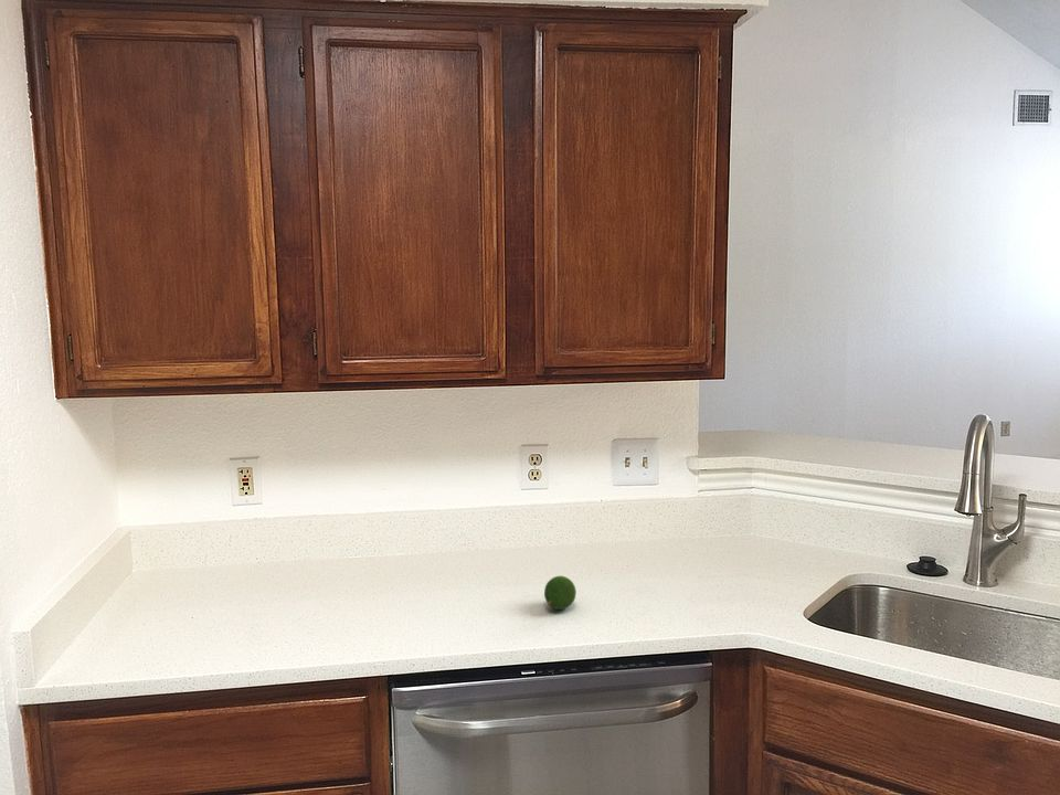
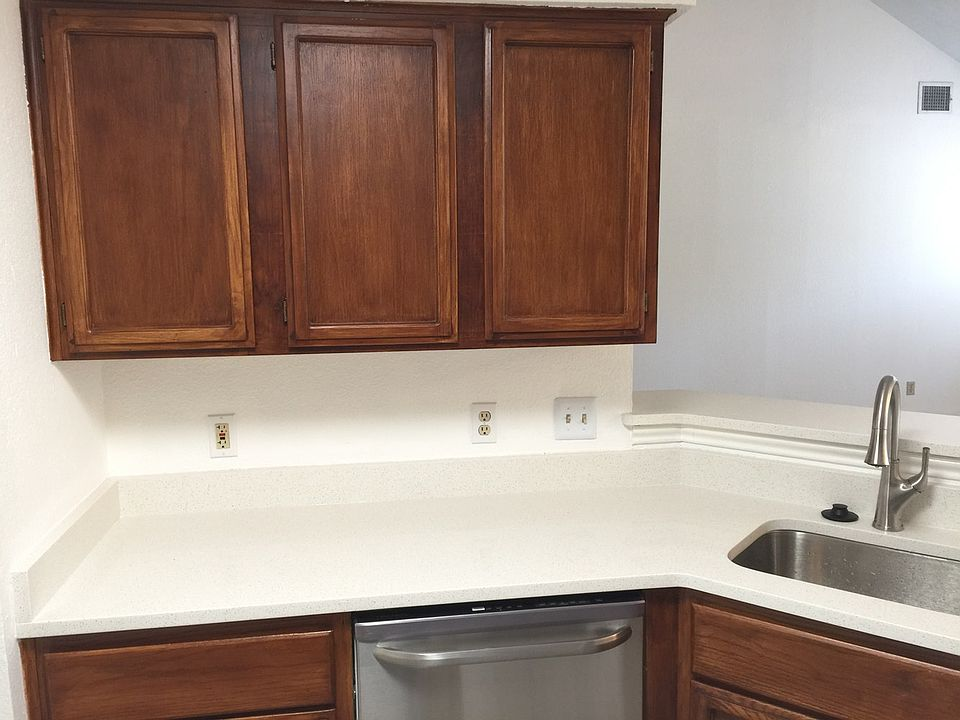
- fruit (560, 592)
